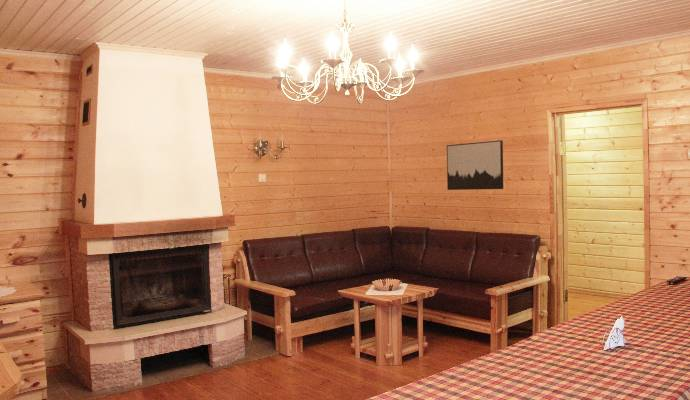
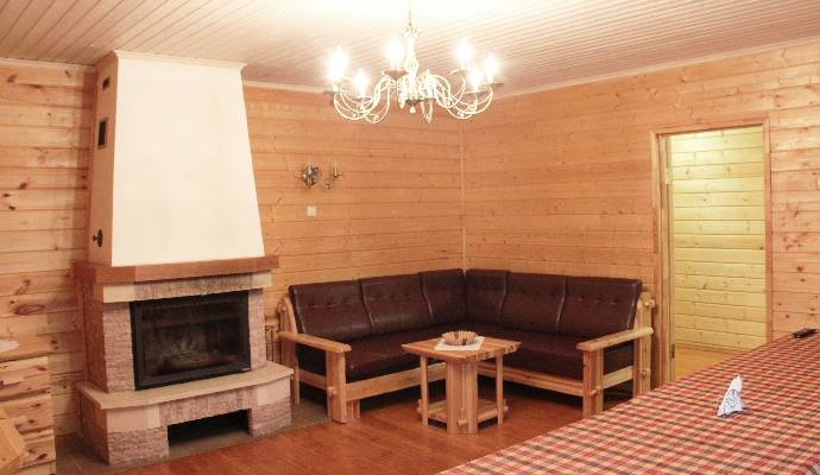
- wall art (473, 166)
